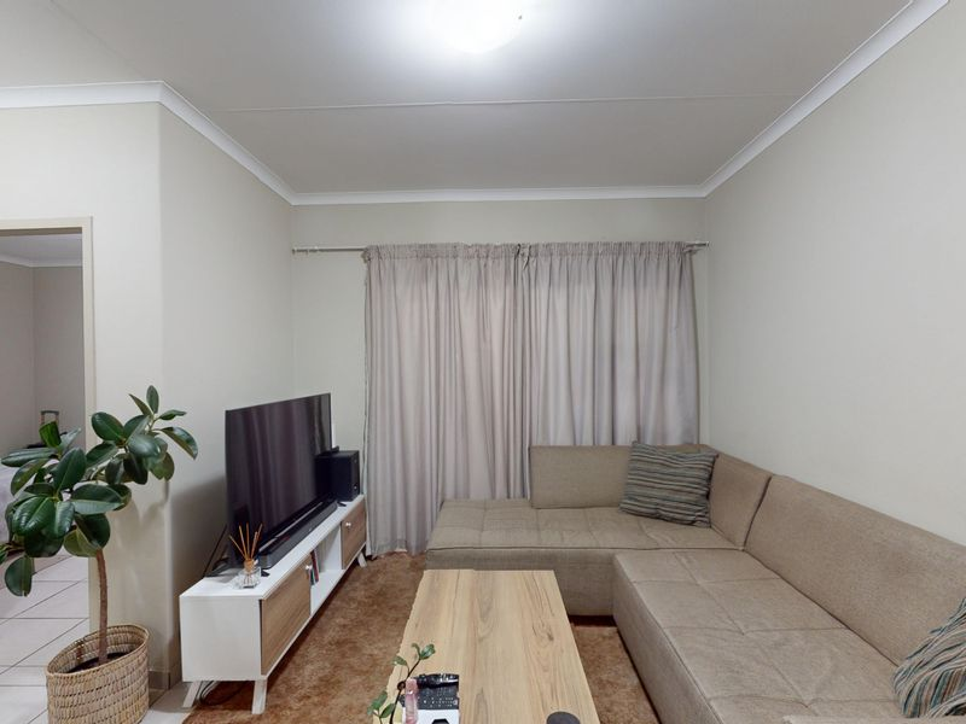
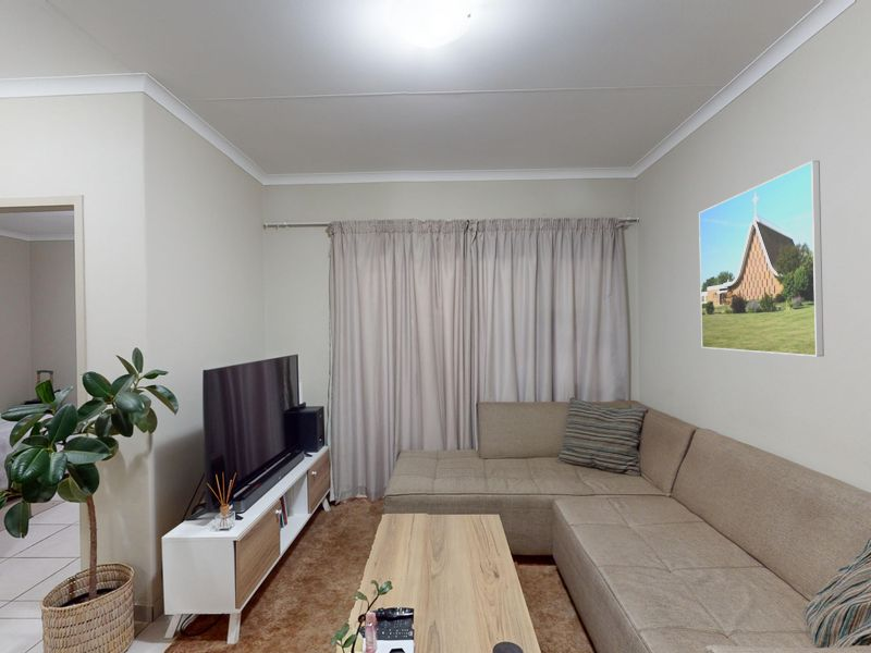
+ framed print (749, 271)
